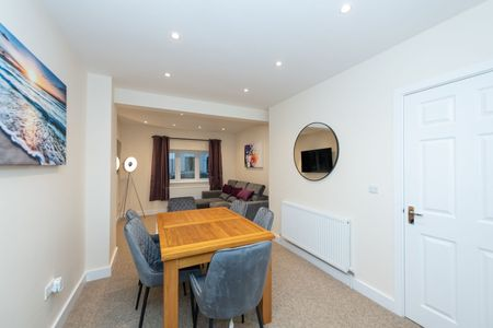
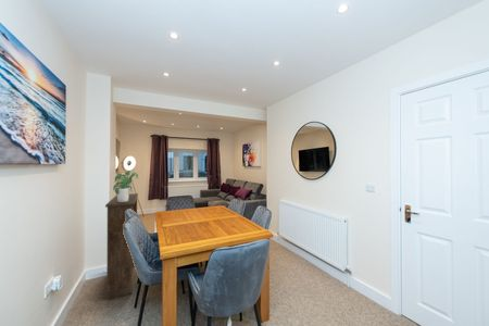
+ potted plant (125, 185)
+ bookshelf (124, 238)
